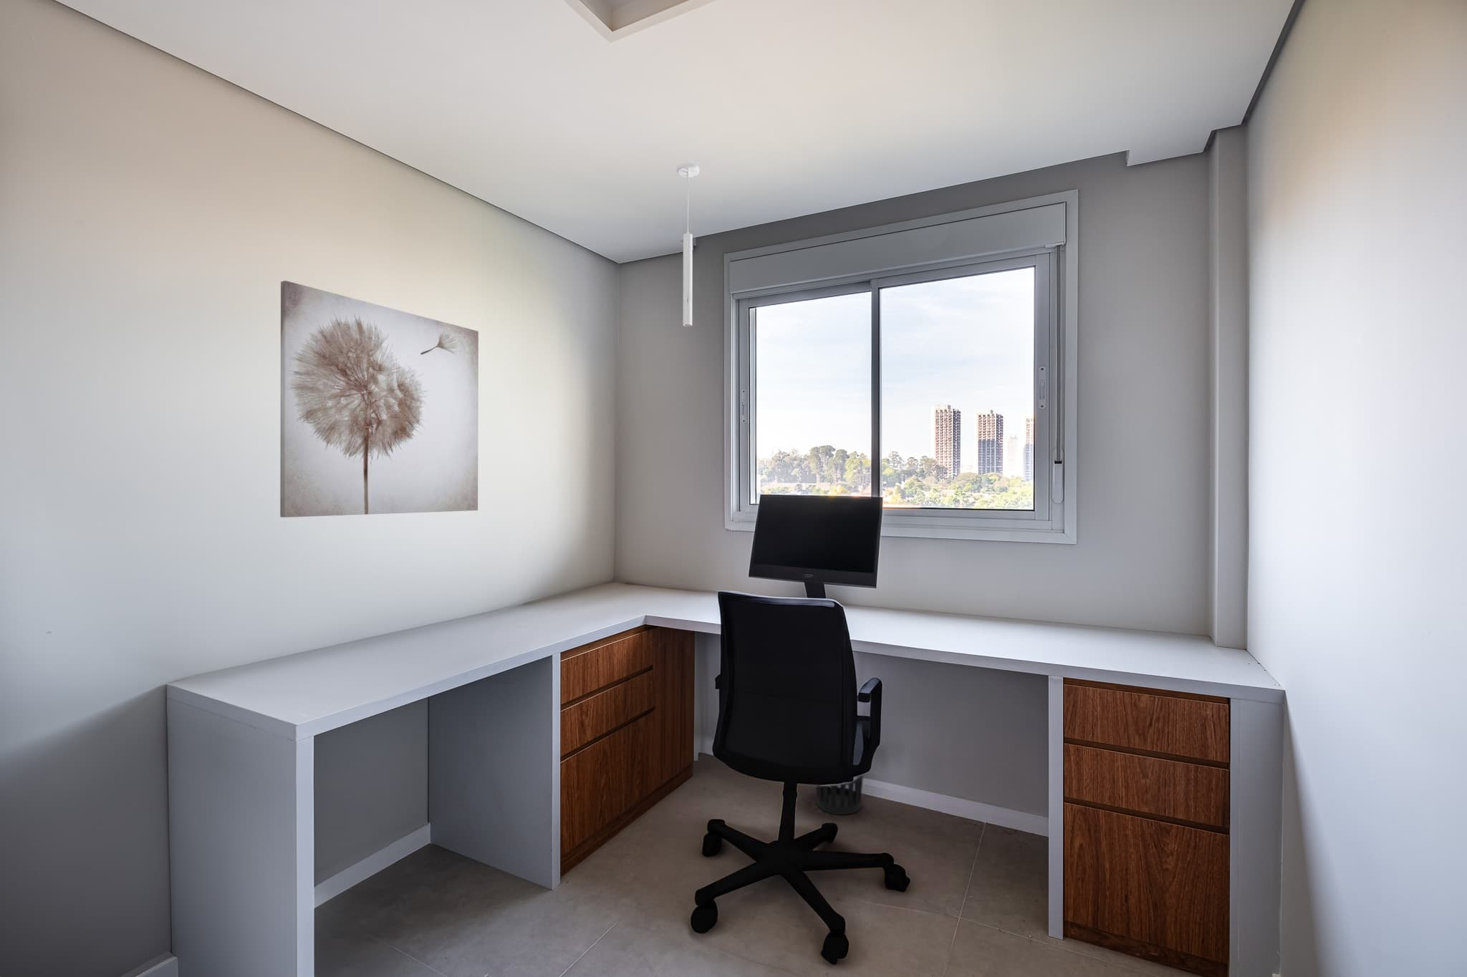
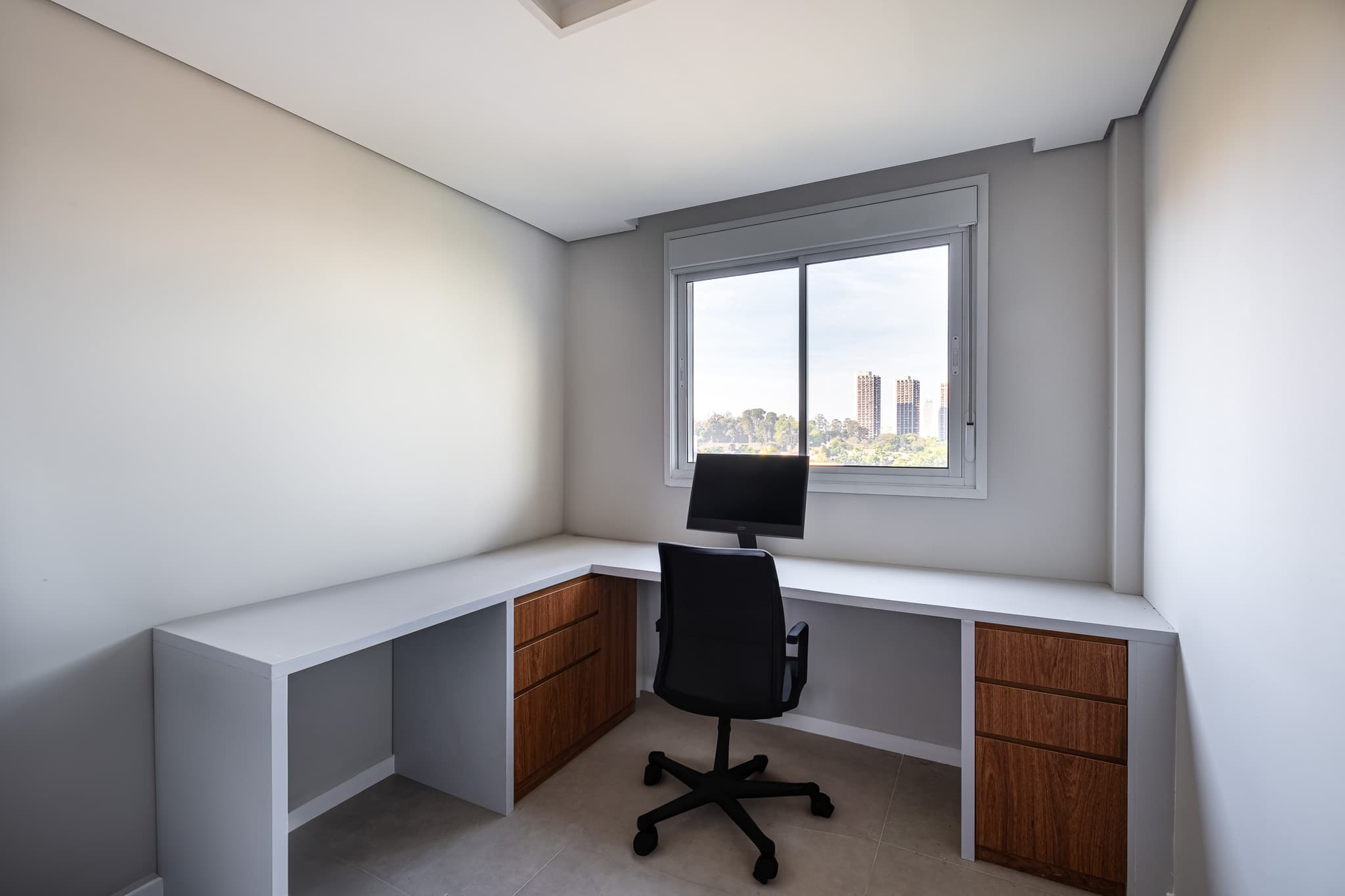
- ceiling light (687, 246)
- wastebasket (842, 784)
- wall art (393, 411)
